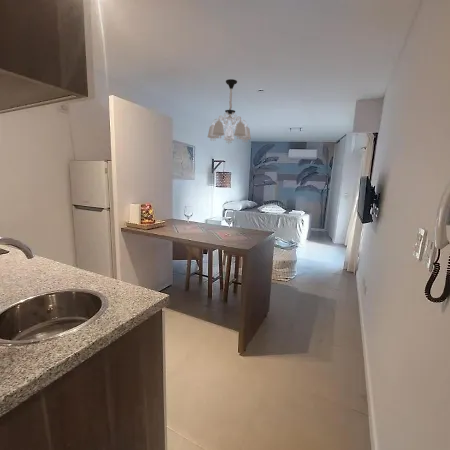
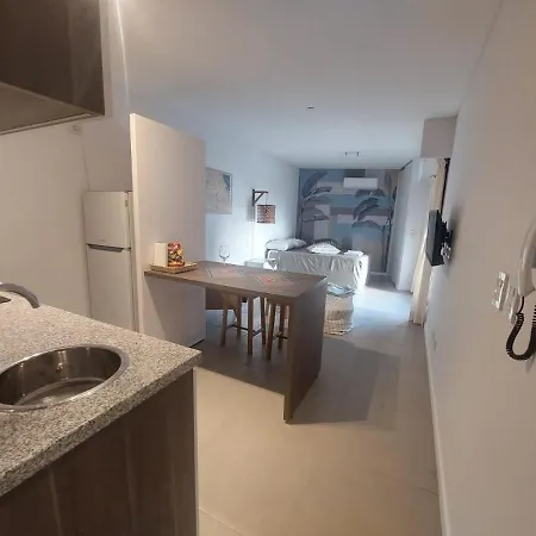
- chandelier (230, 113)
